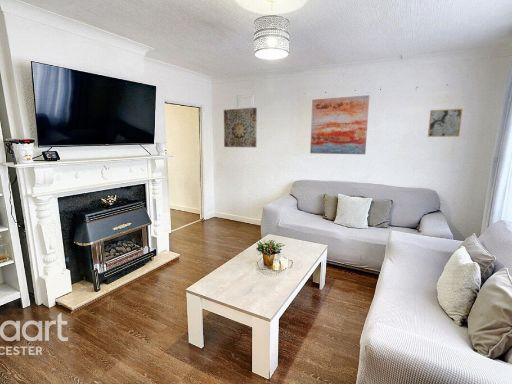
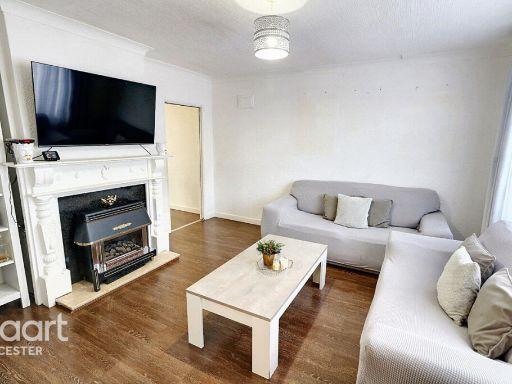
- wall art (444, 123)
- wall art (338, 126)
- wall art (239, 128)
